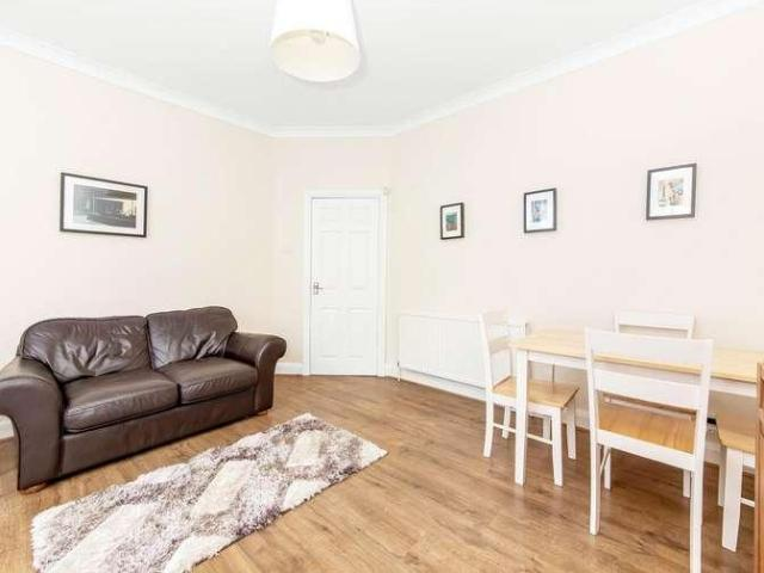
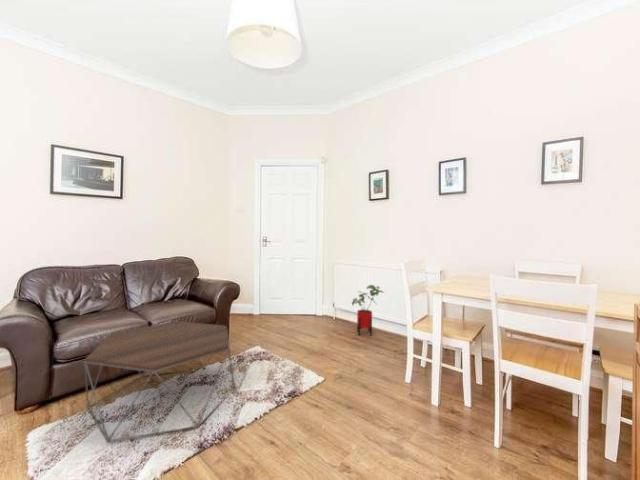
+ house plant (364, 309)
+ coffee table (167, 368)
